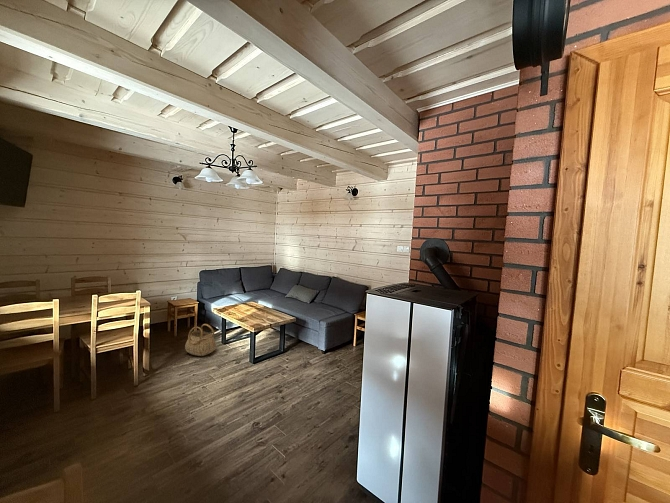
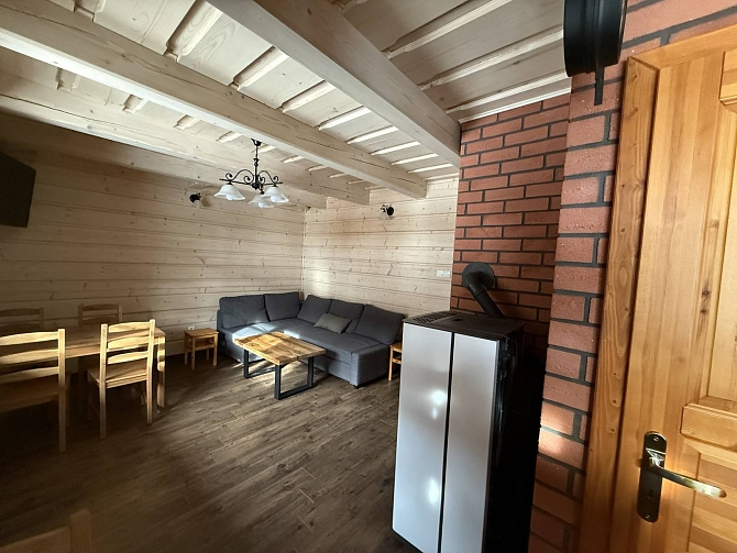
- basket (201, 338)
